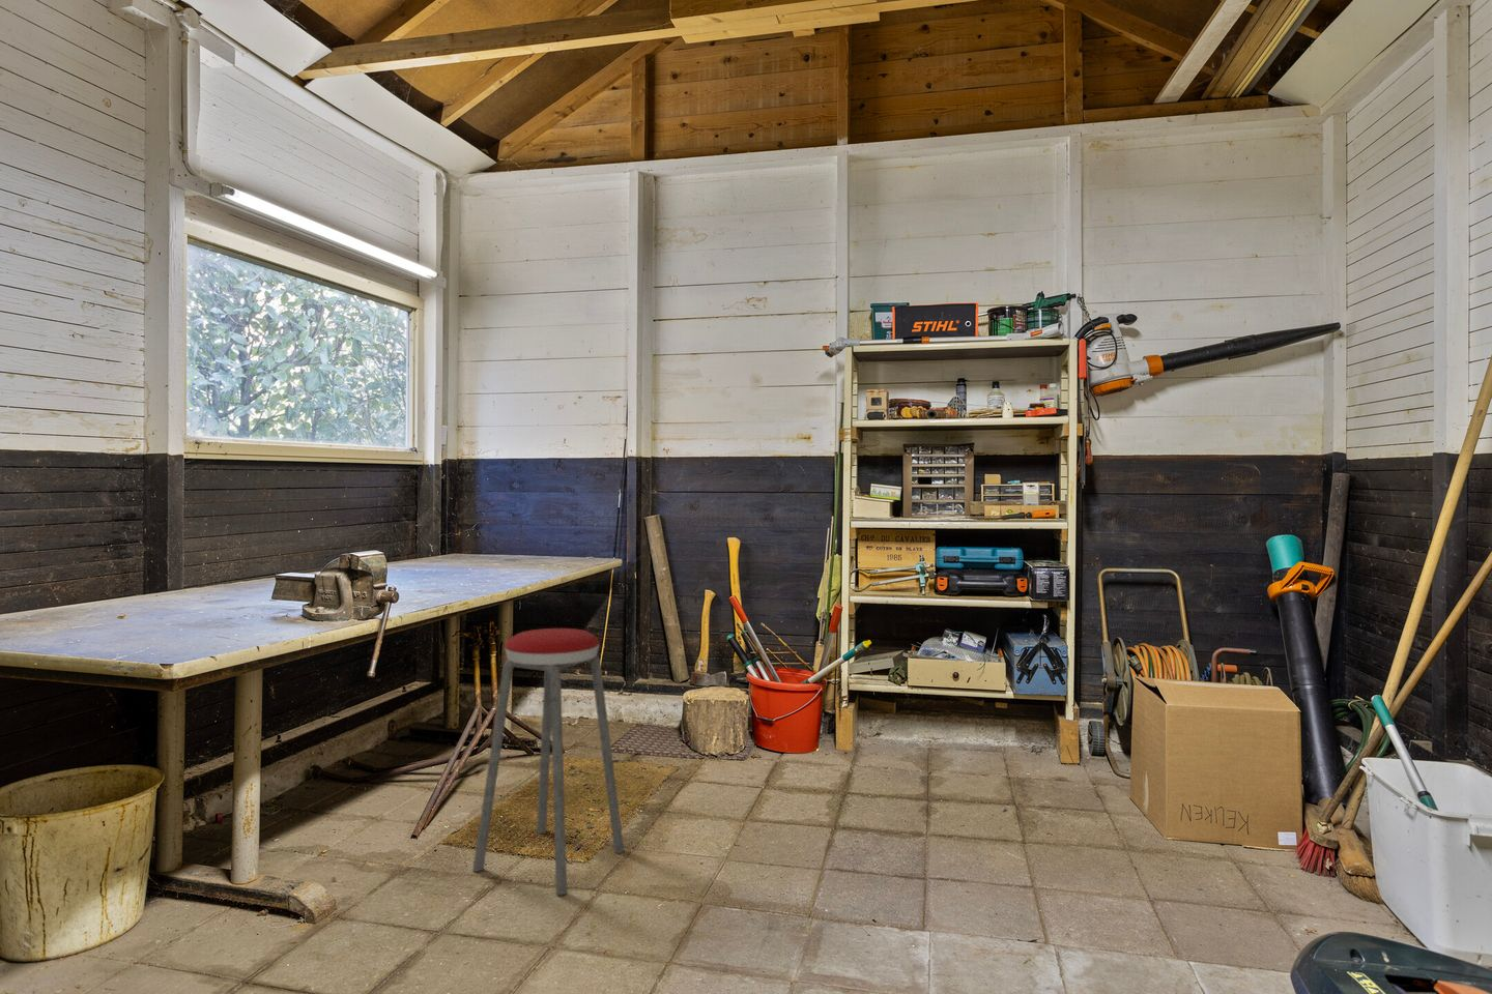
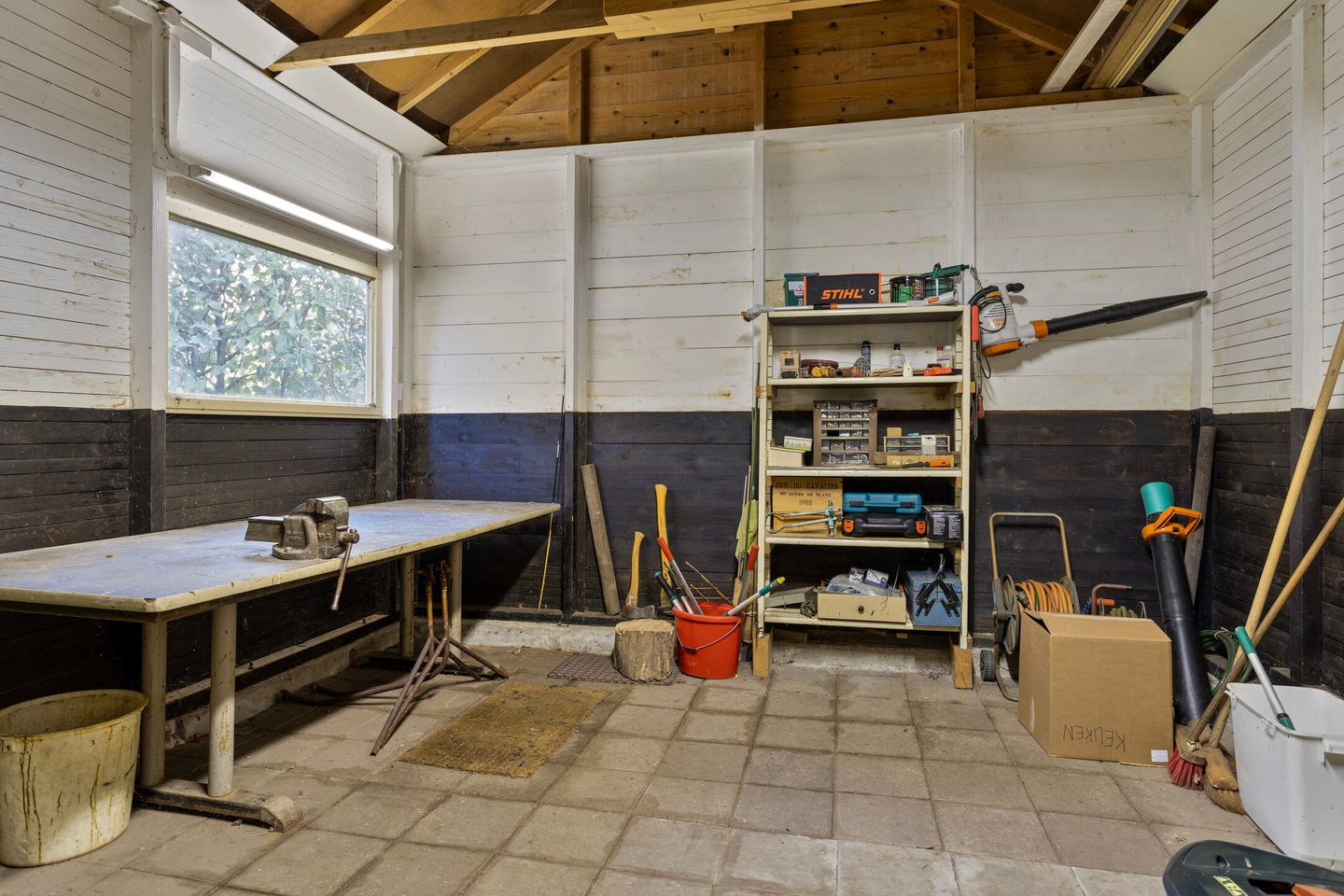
- music stool (552, 746)
